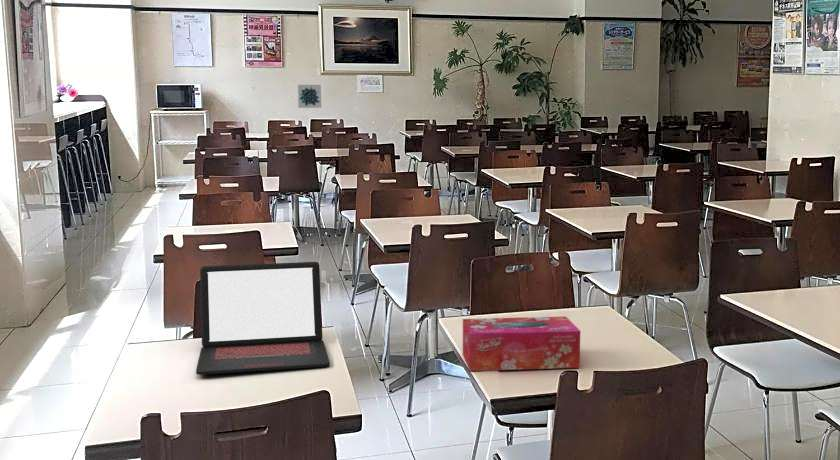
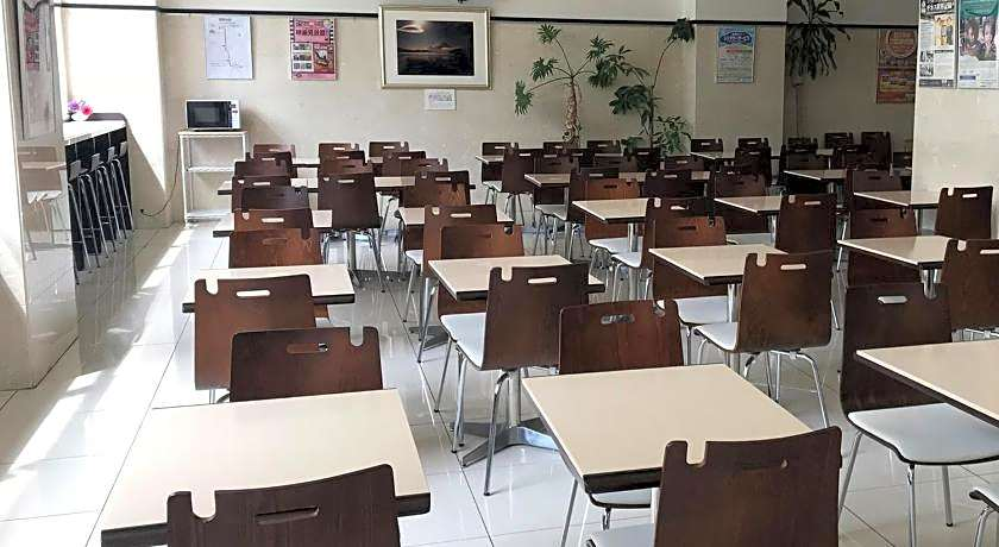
- laptop (262, 315)
- wall art (309, 96)
- tissue box (519, 342)
